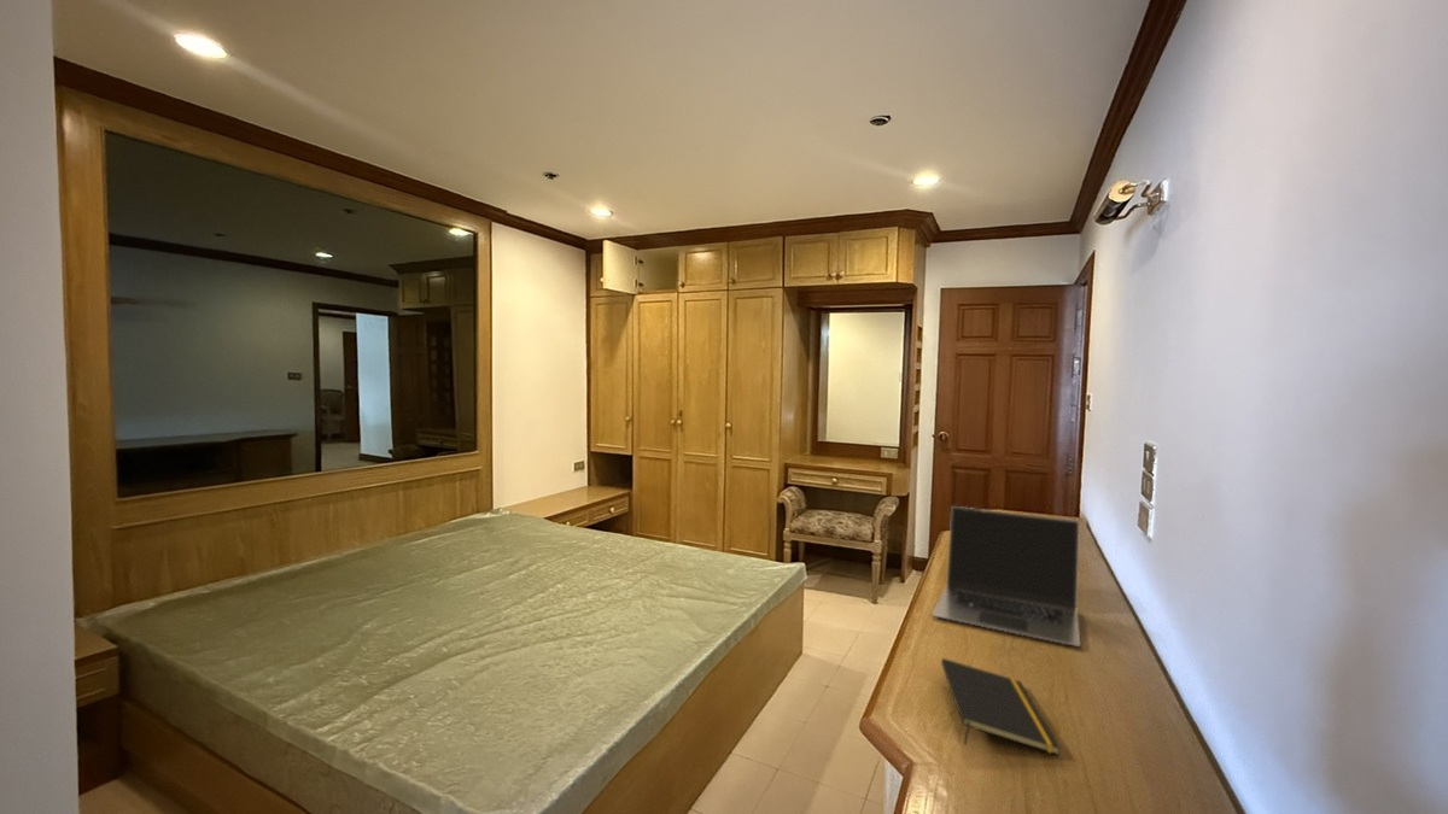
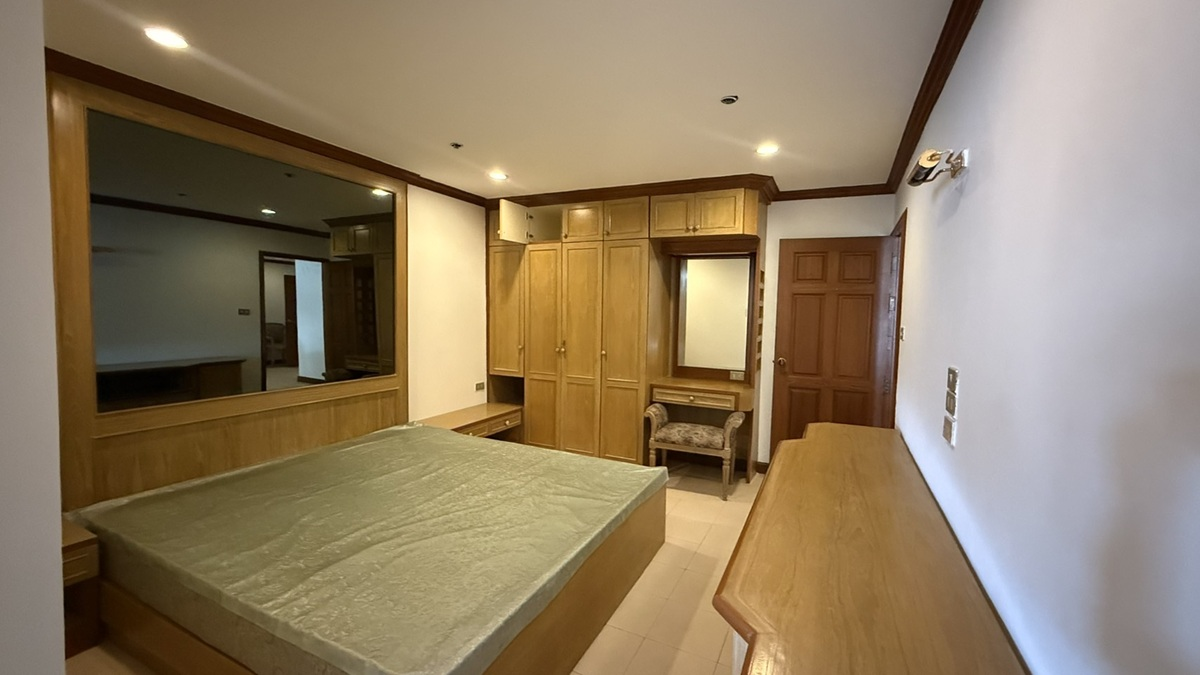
- notepad (993, 701)
- laptop (1006, 567)
